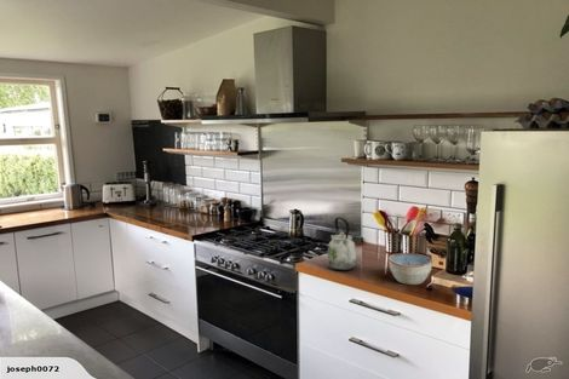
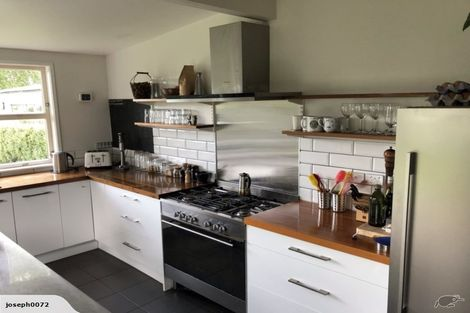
- kettle (339, 241)
- bowl (409, 269)
